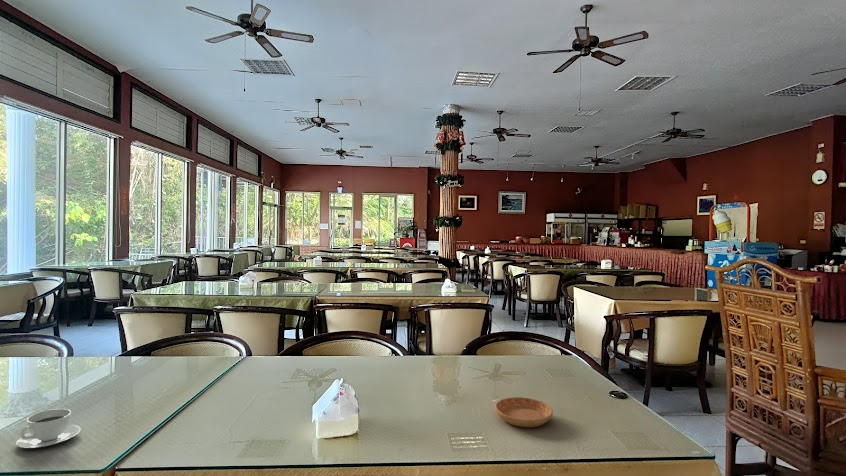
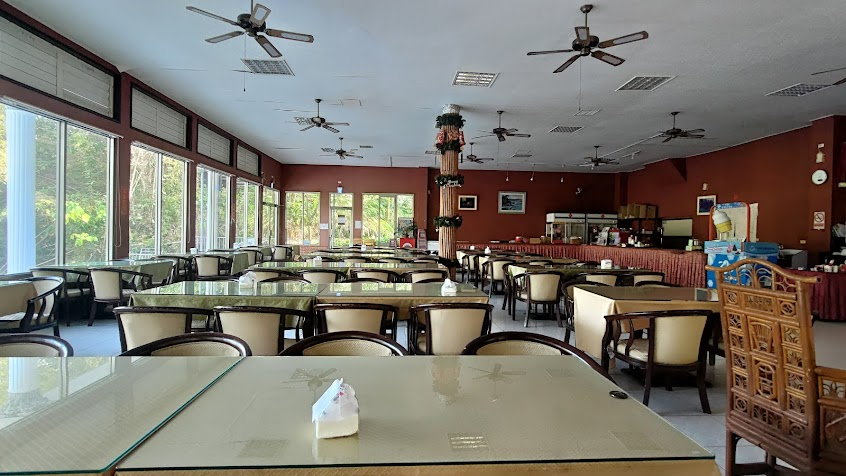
- teacup (49, 427)
- saucer (523, 412)
